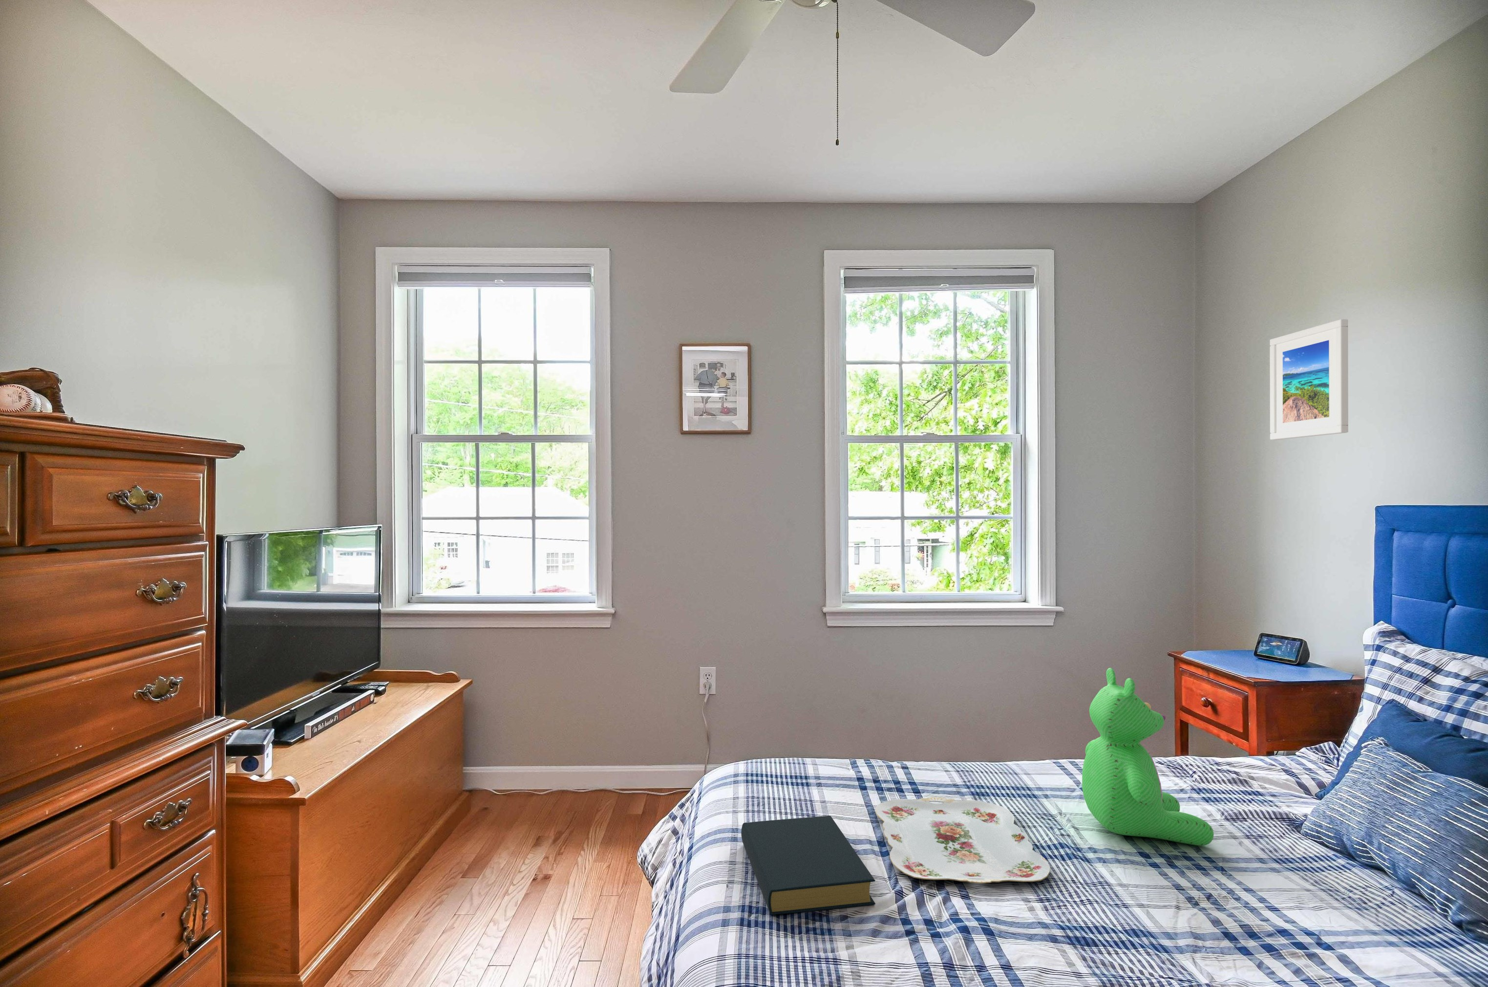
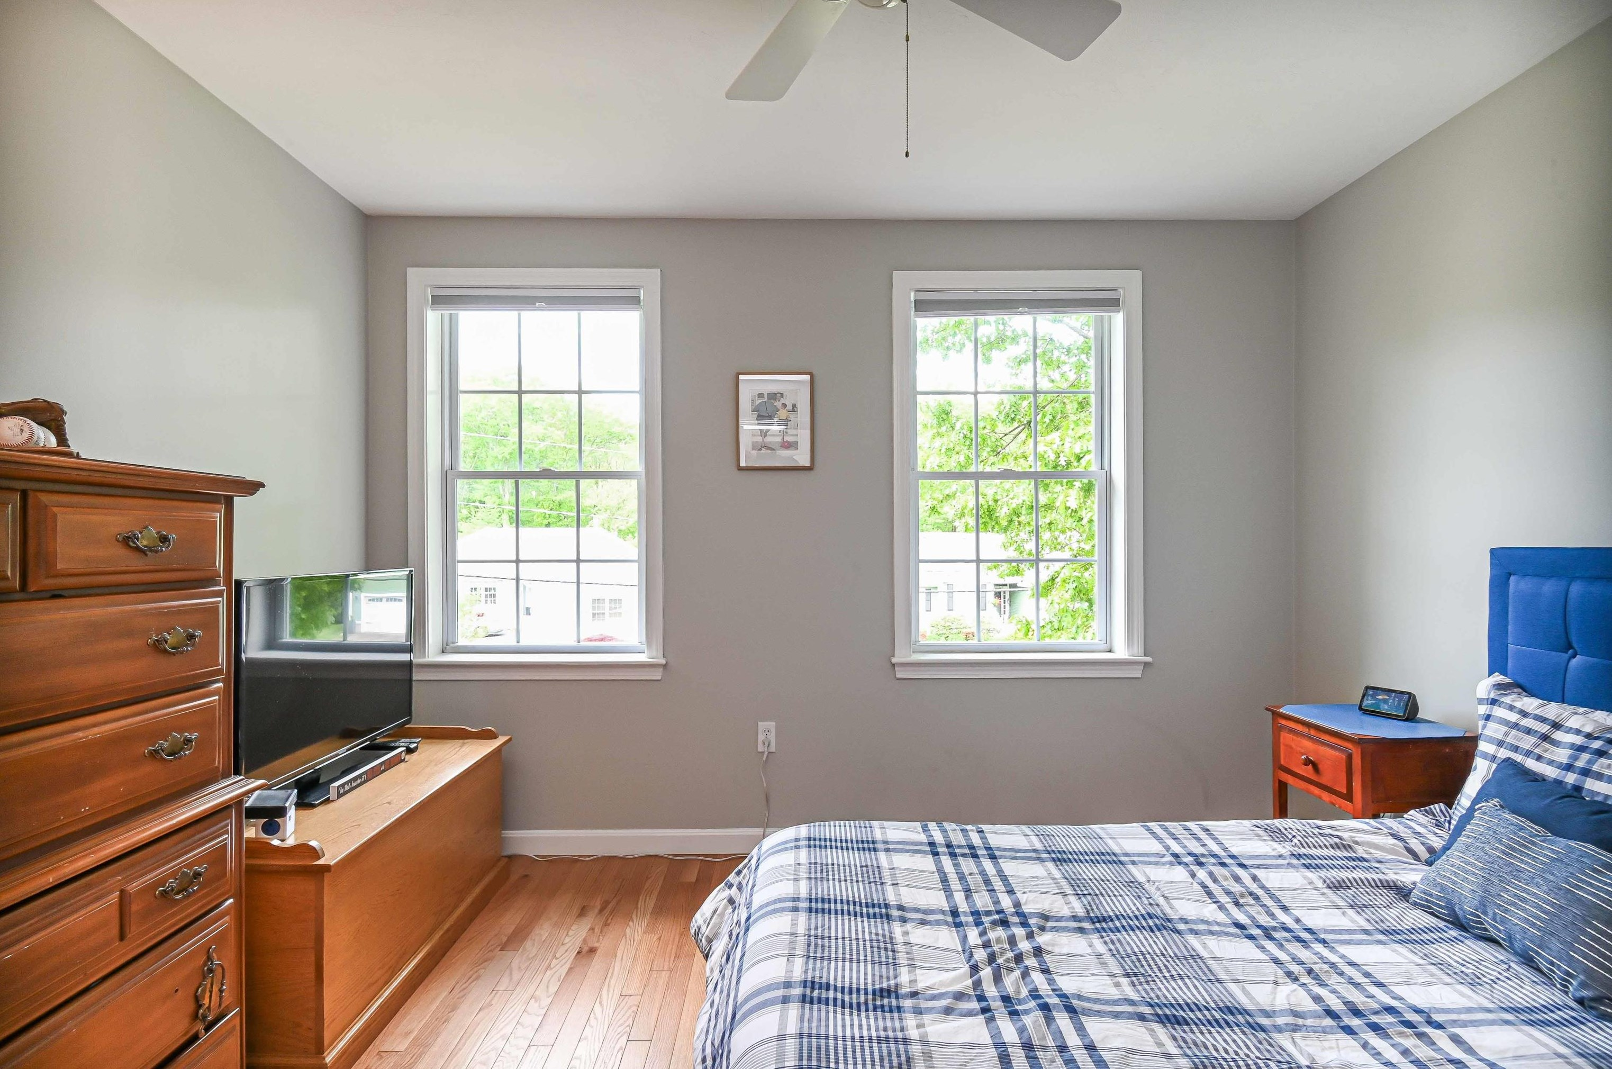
- hardback book (803, 860)
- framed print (1306, 383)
- teddy bear (1142, 751)
- serving tray (955, 838)
